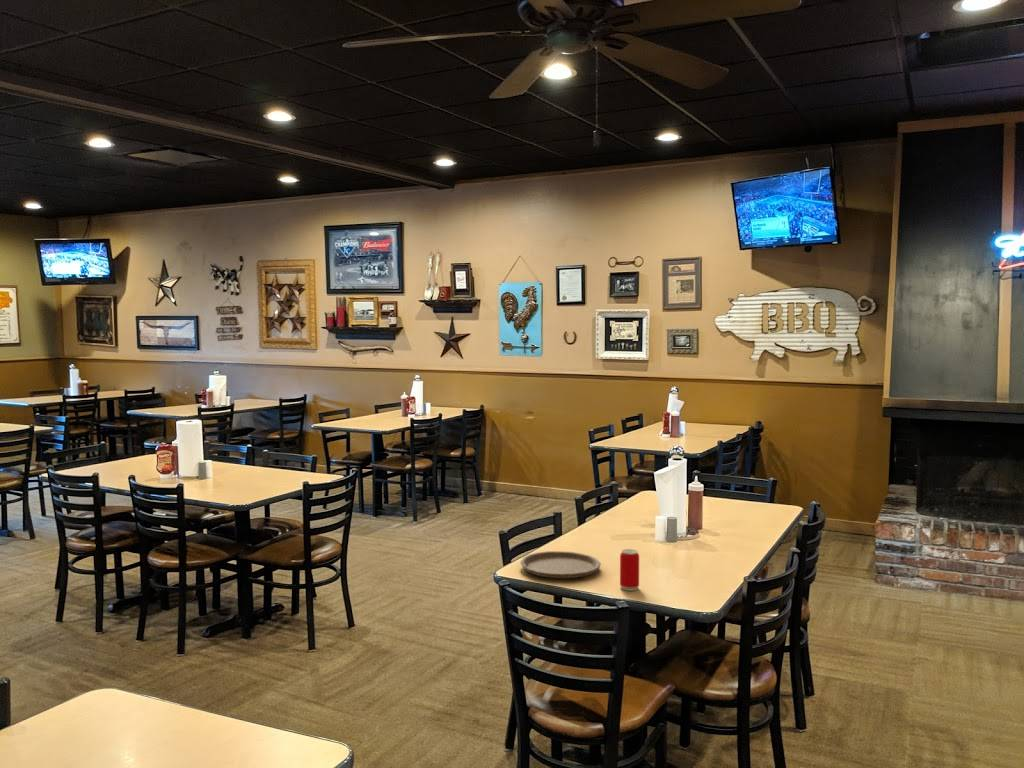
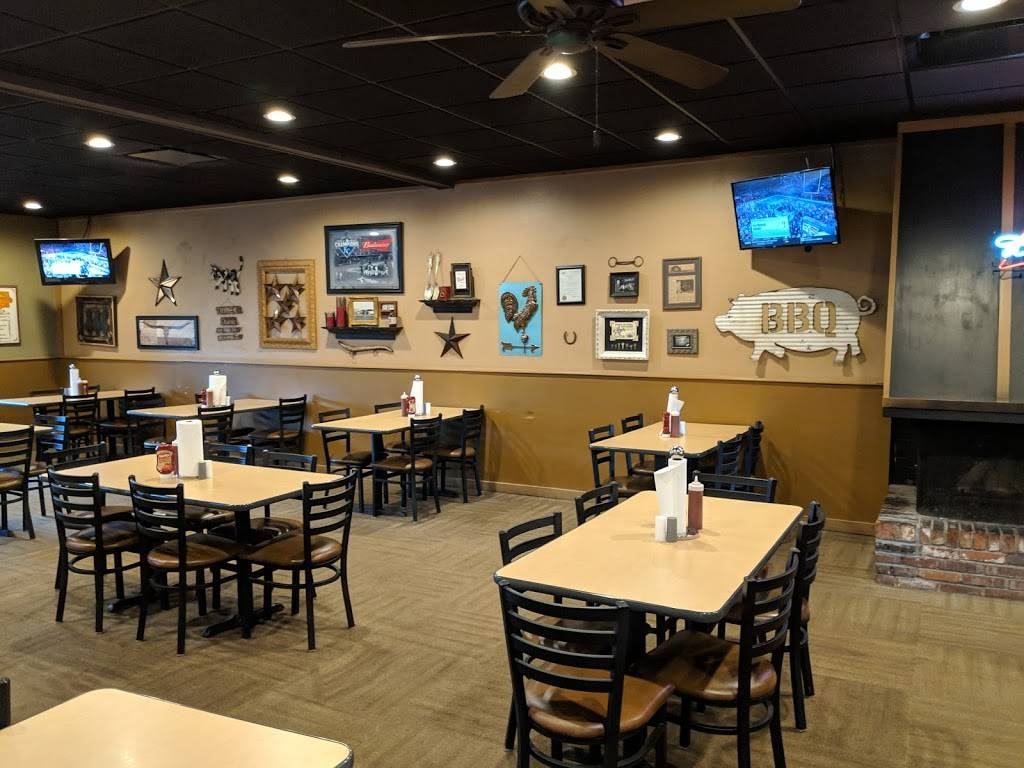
- plate (560, 565)
- beverage can (629, 569)
